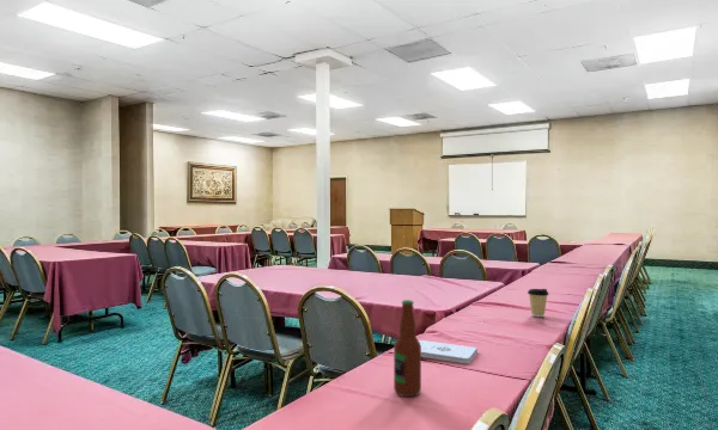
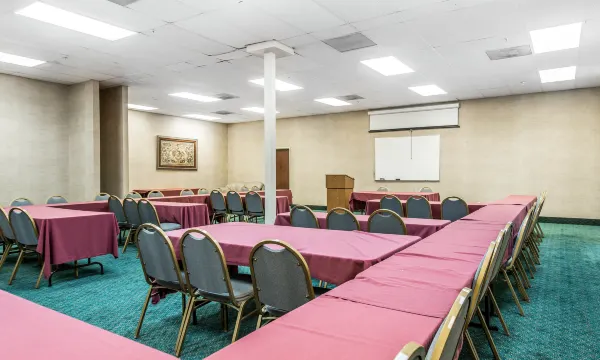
- bottle (407, 346)
- notepad (442, 351)
- coffee cup (537, 302)
